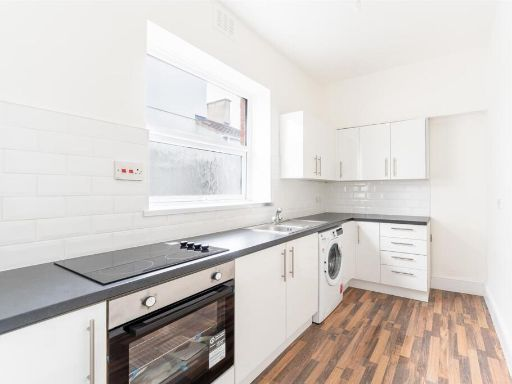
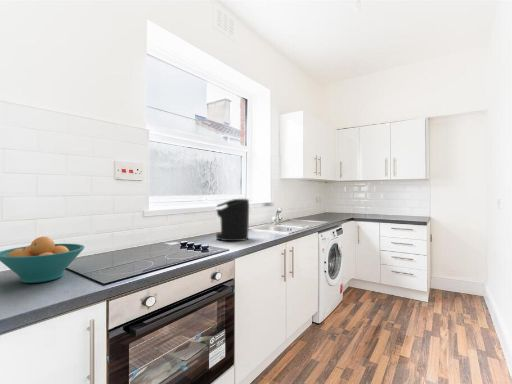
+ fruit bowl (42, 257)
+ coffee maker (231, 218)
